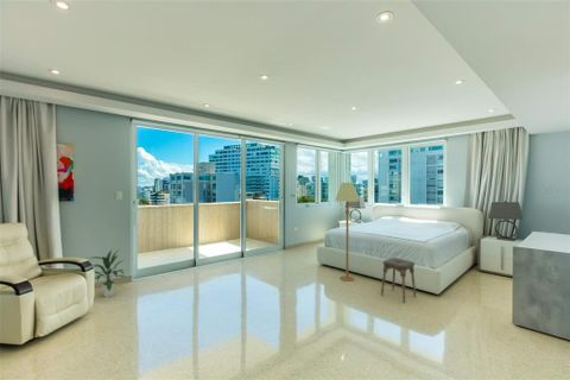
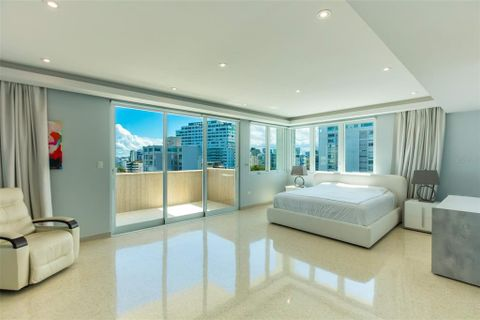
- stool (401, 279)
- indoor plant (107, 273)
- floor lamp (347, 230)
